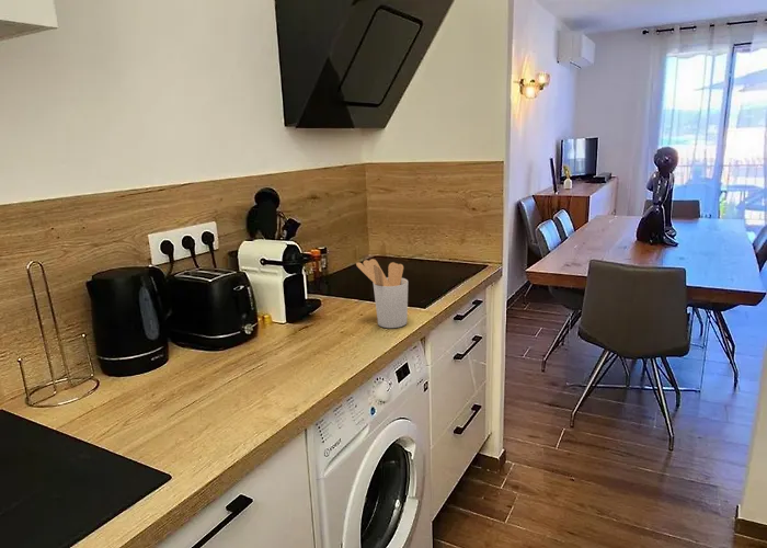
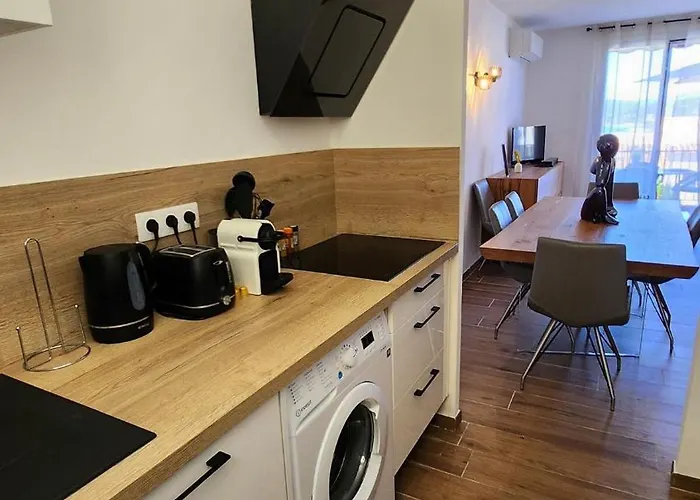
- utensil holder (384, 290)
